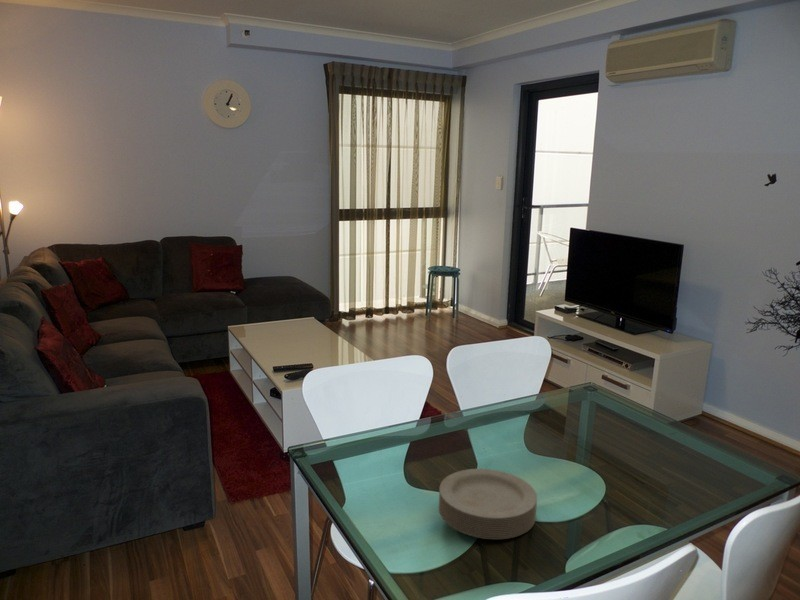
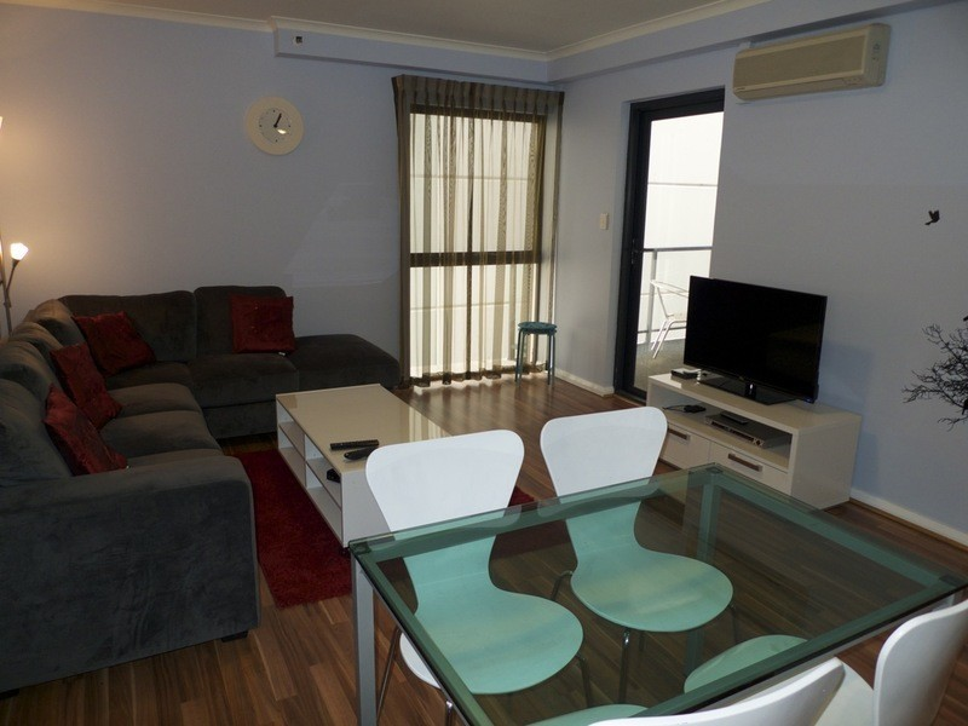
- plate (487, 503)
